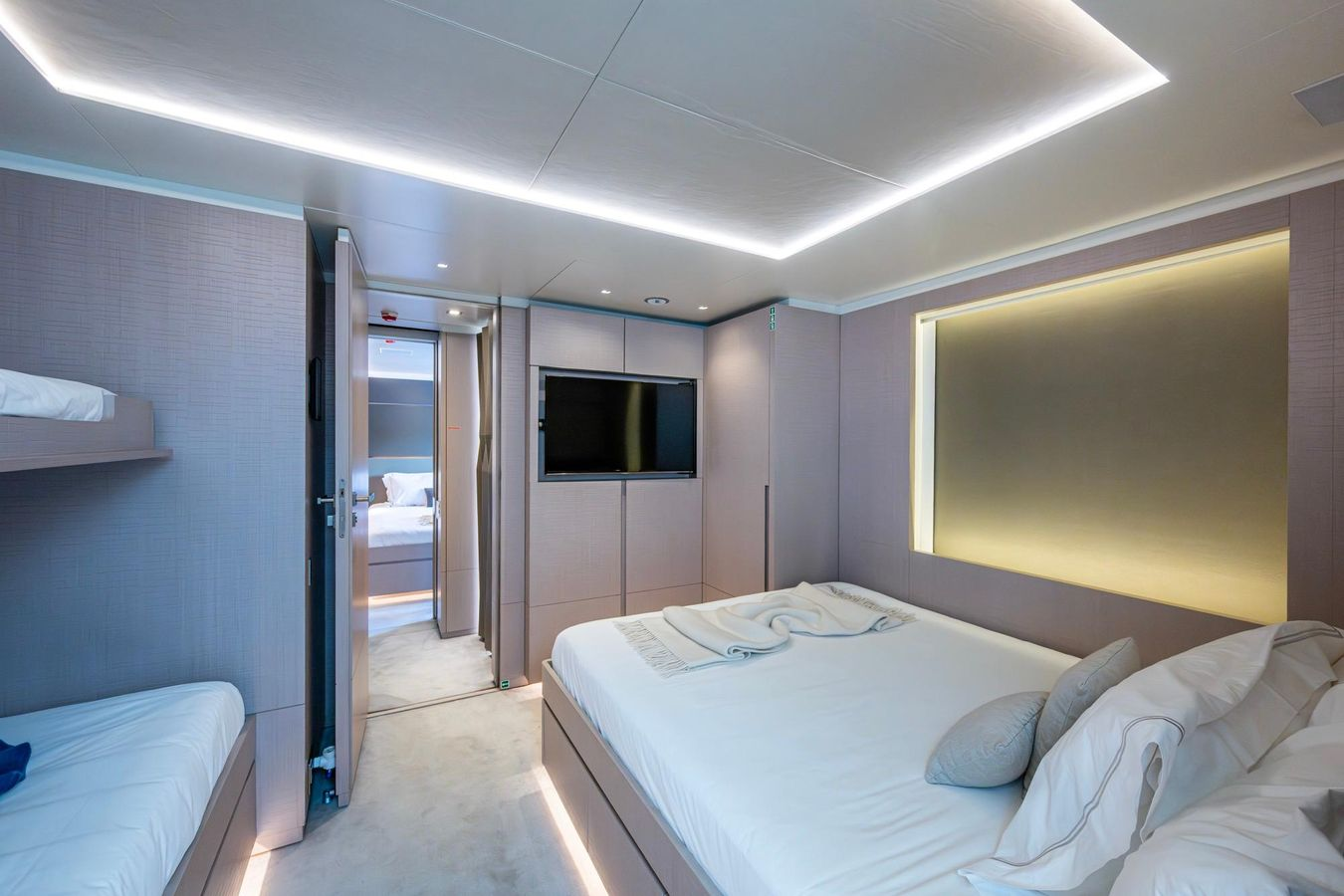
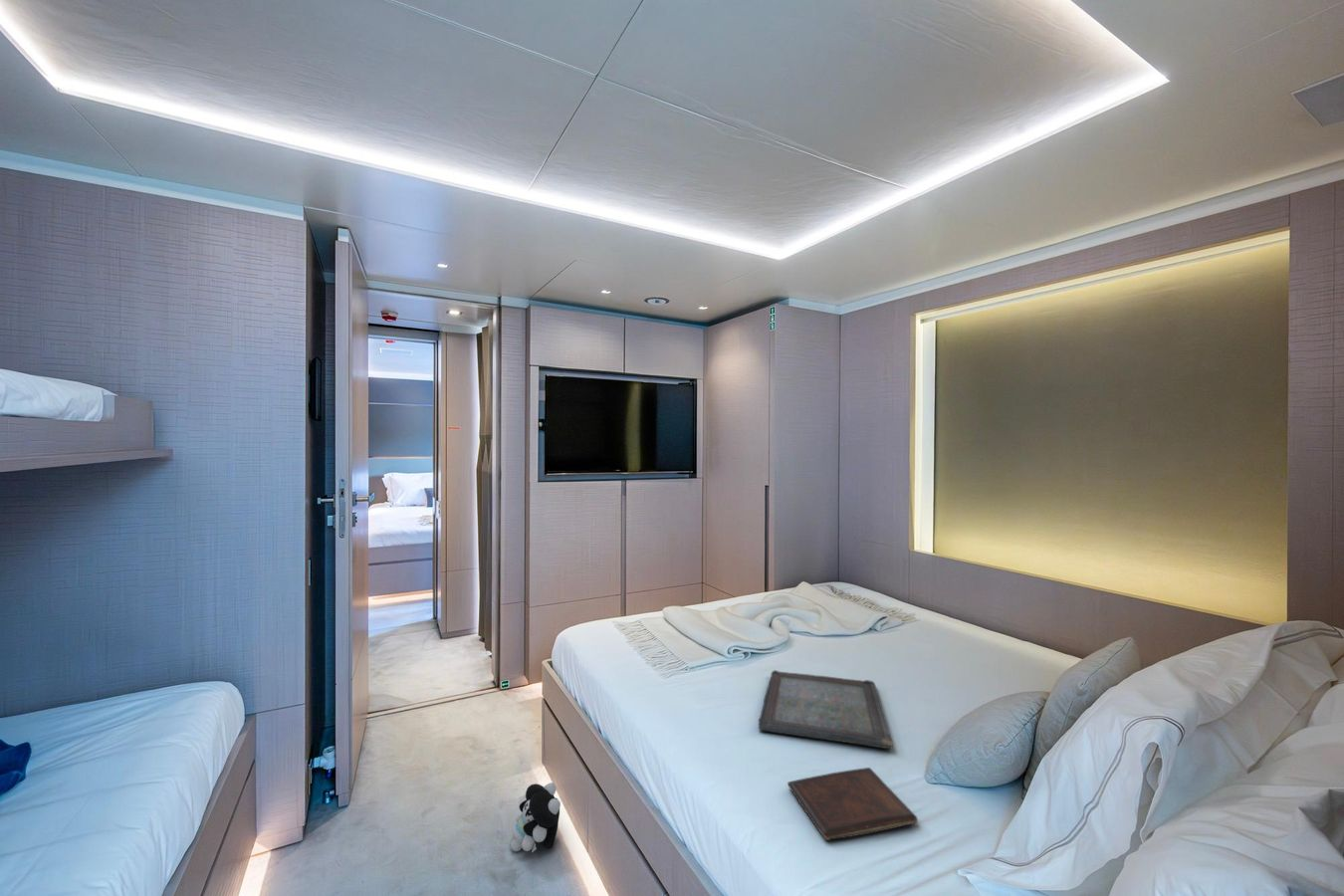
+ serving tray (823, 704)
+ book (849, 800)
+ plush toy (536, 819)
